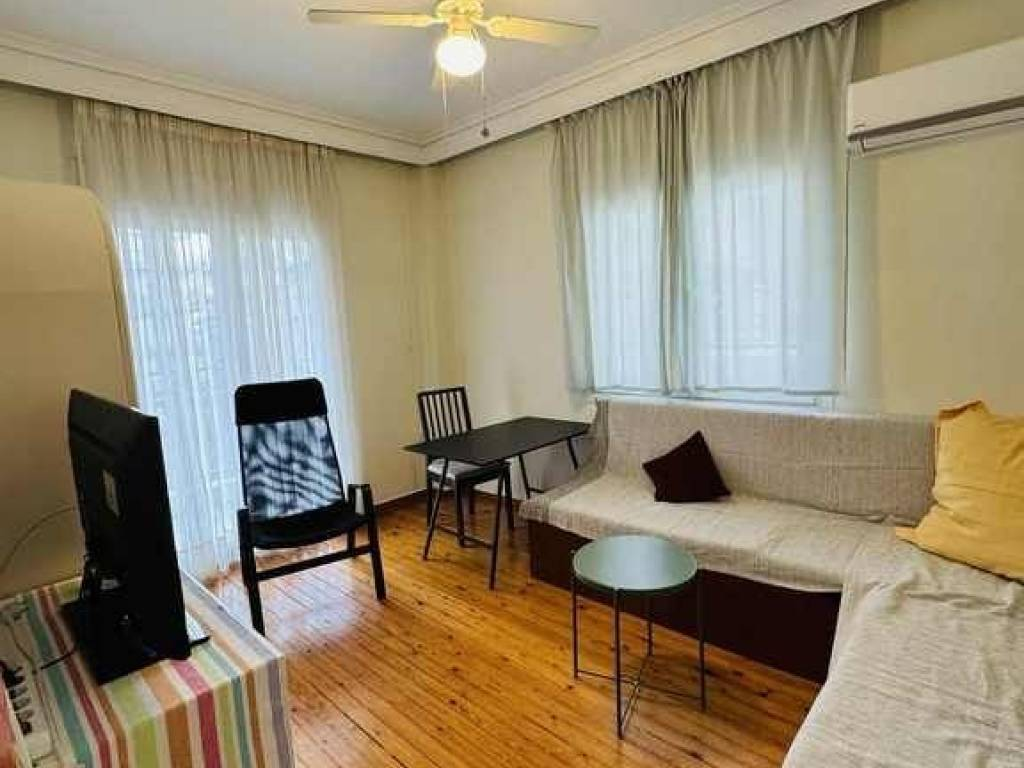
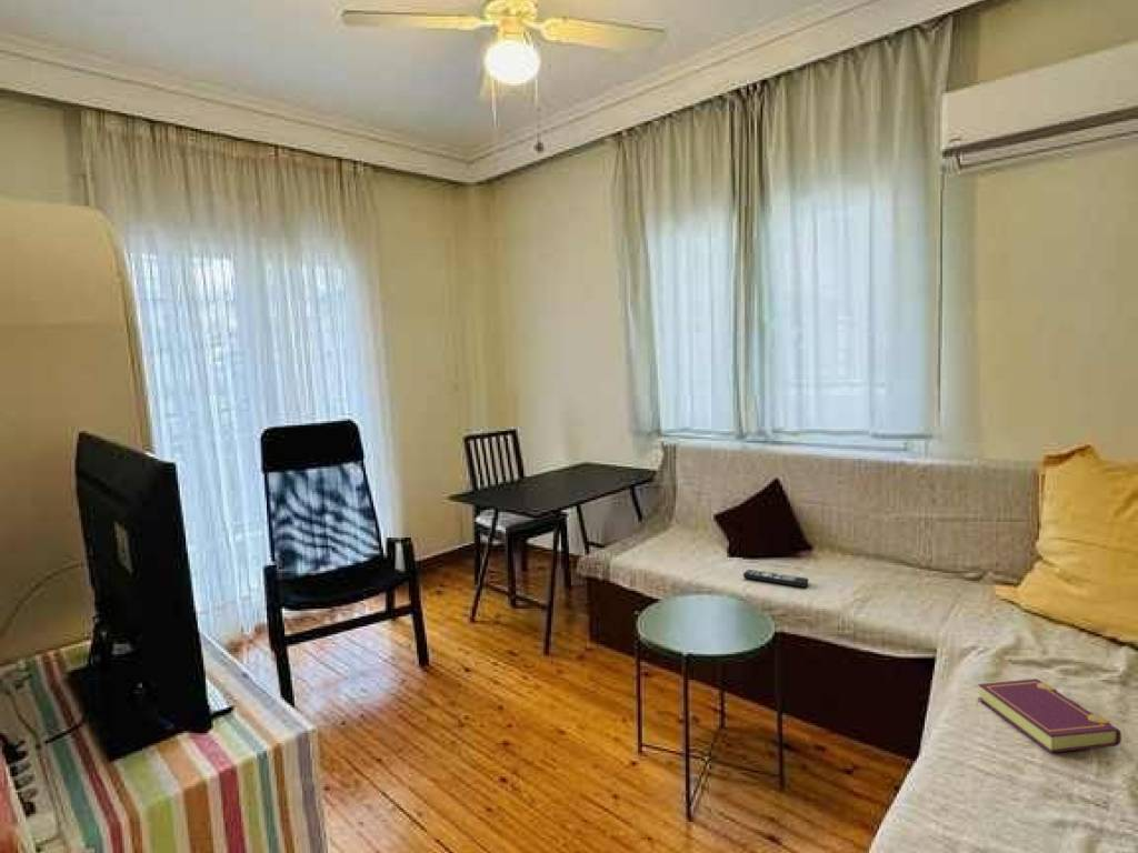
+ book (1044, 711)
+ remote control (775, 578)
